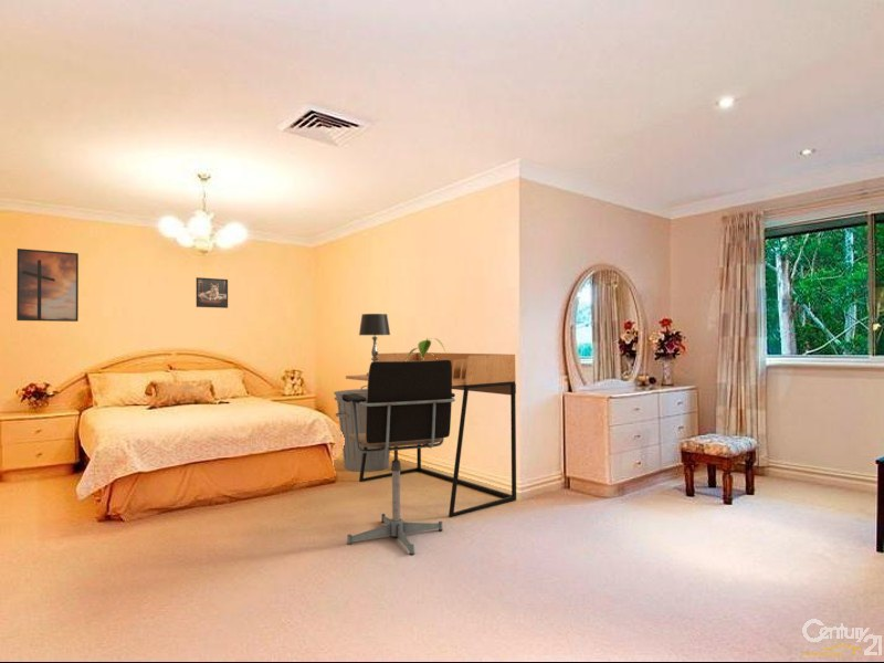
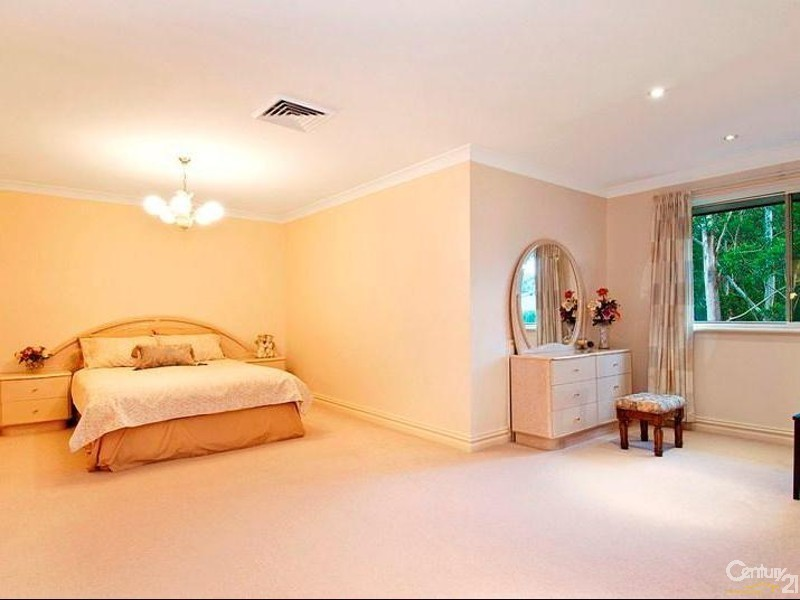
- table lamp (375, 344)
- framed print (212, 293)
- potted plant (424, 356)
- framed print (48, 285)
- office chair (398, 449)
- trash can (365, 425)
- desk (420, 444)
